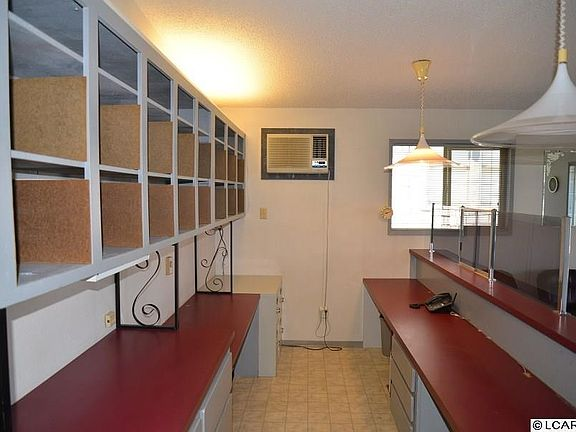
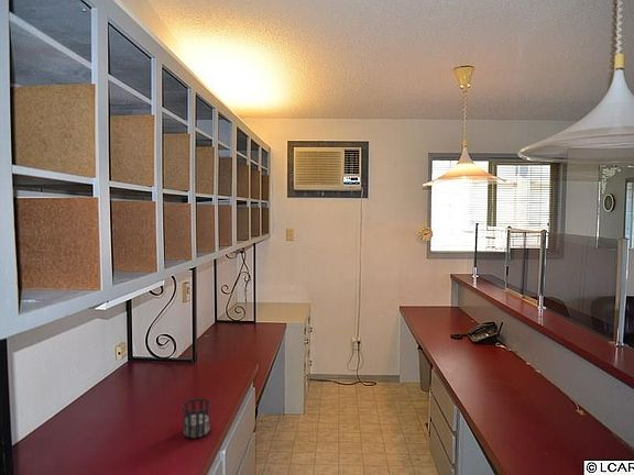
+ cup (196, 418)
